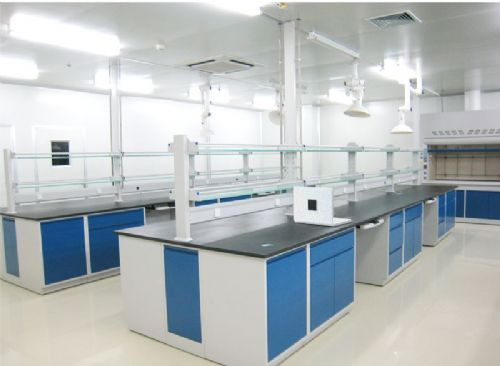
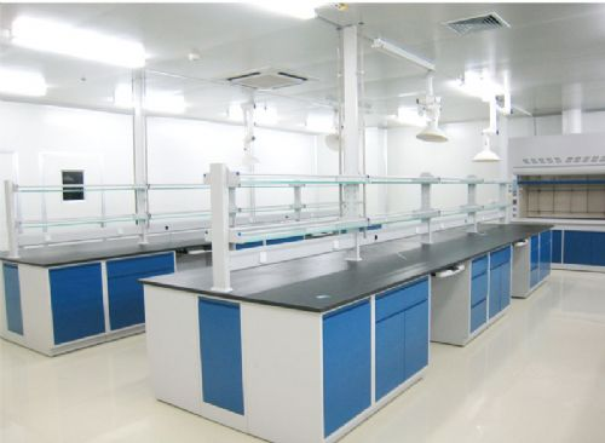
- laptop (322, 204)
